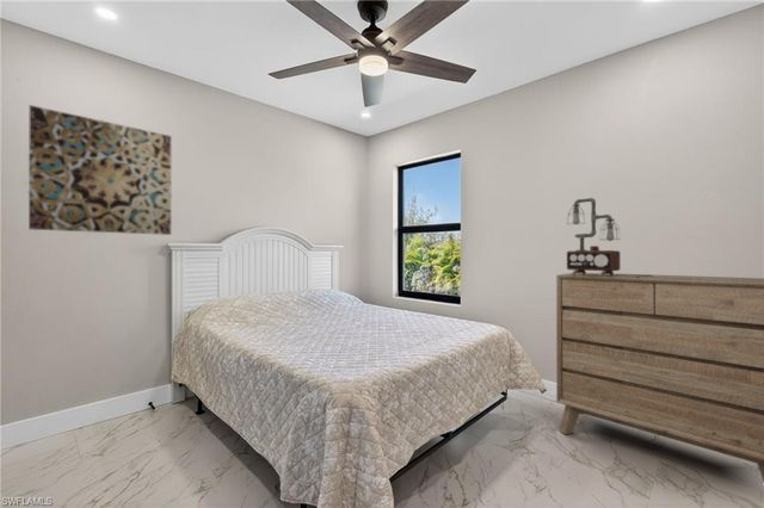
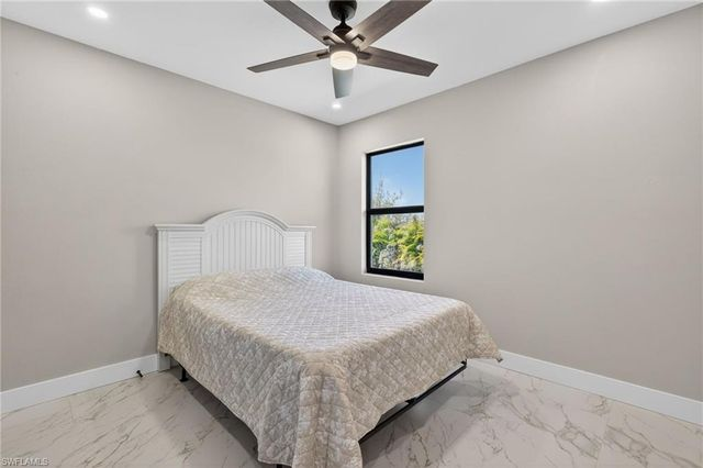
- dresser (658, 361)
- wall art (107, 176)
- table lamp (606, 235)
